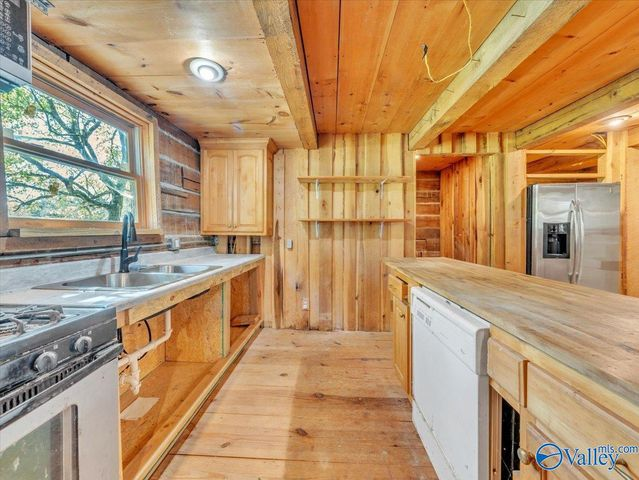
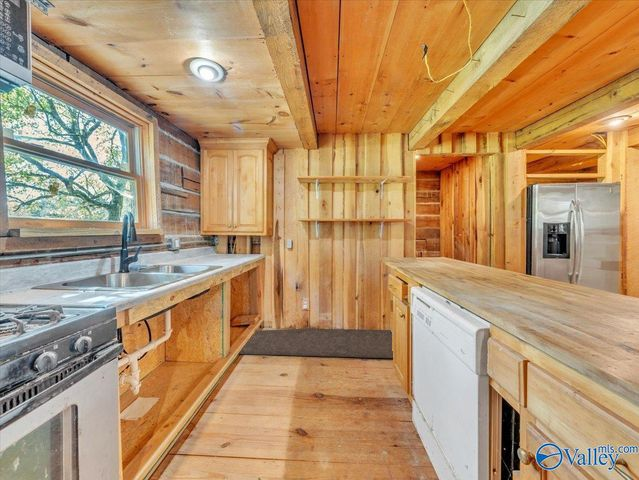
+ rug (342, 341)
